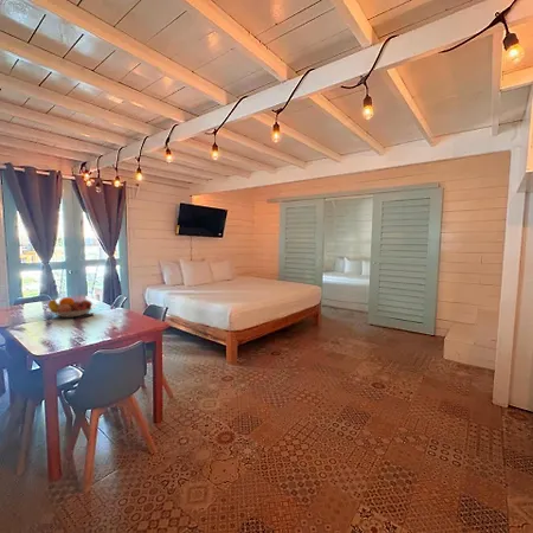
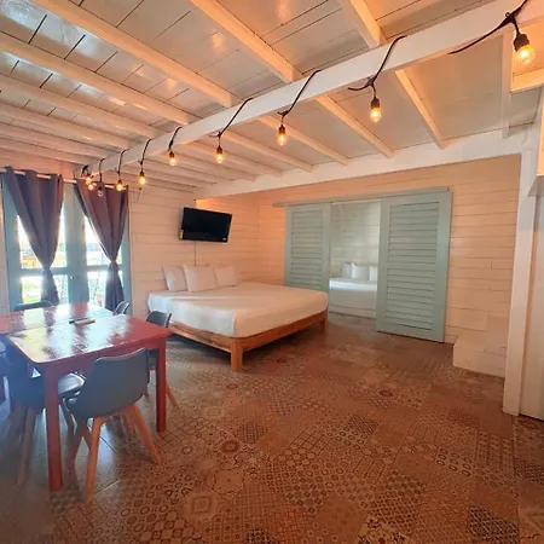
- fruit bowl (72, 306)
